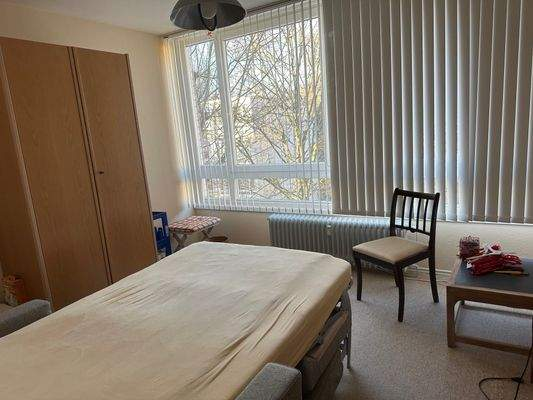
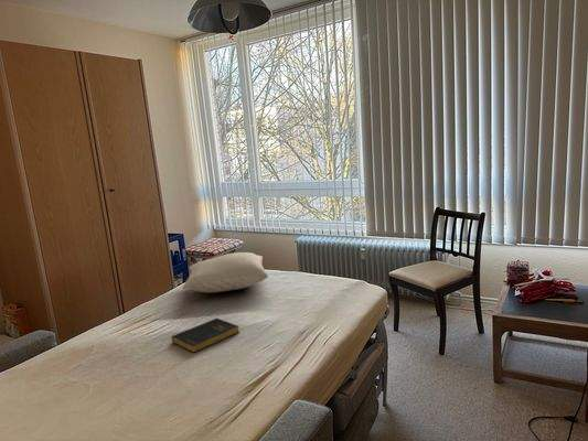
+ pillow (226, 271)
+ book (204, 334)
